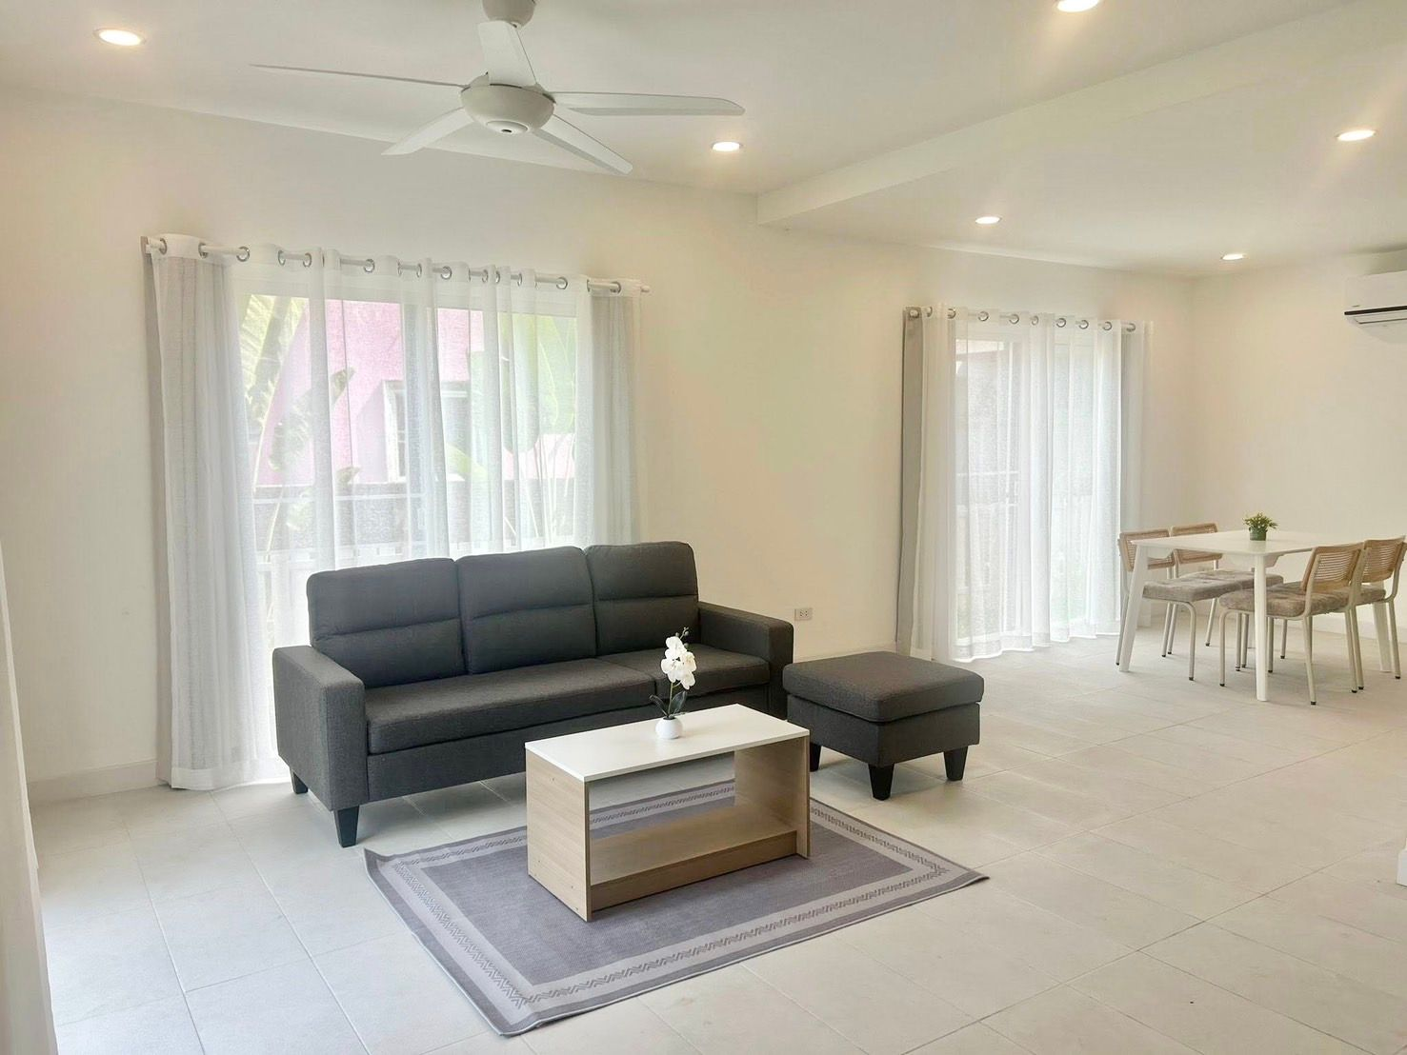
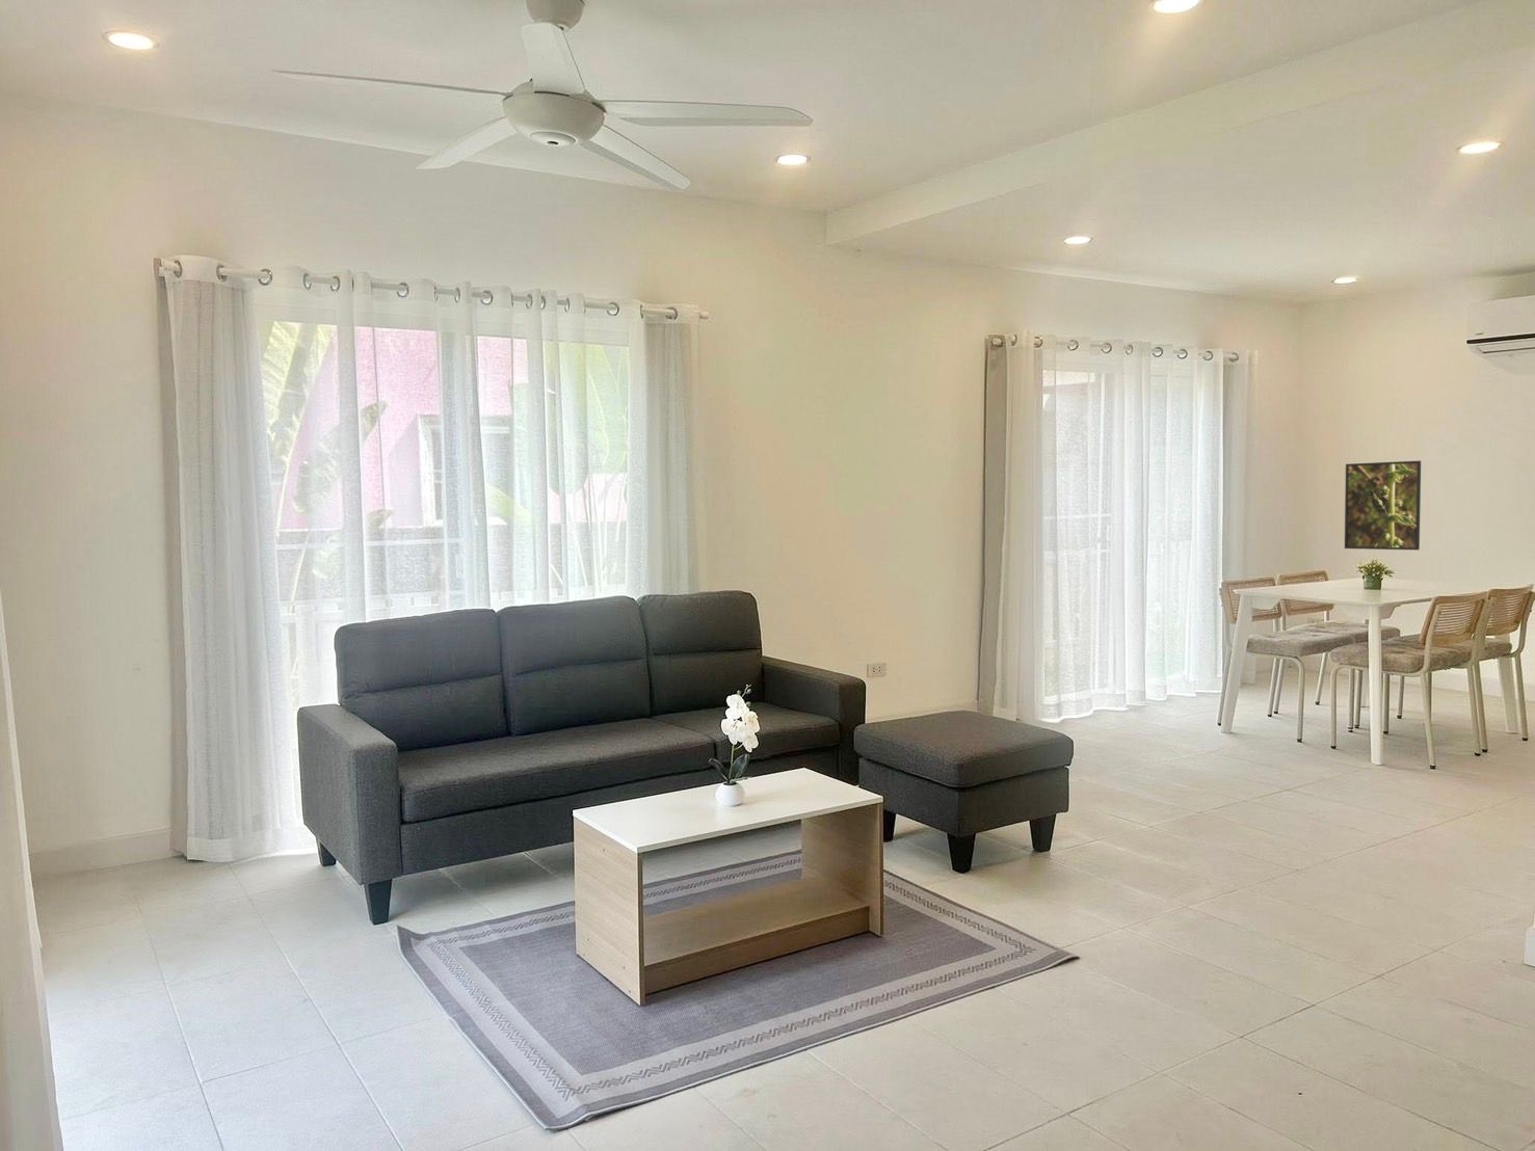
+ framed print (1381, 505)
